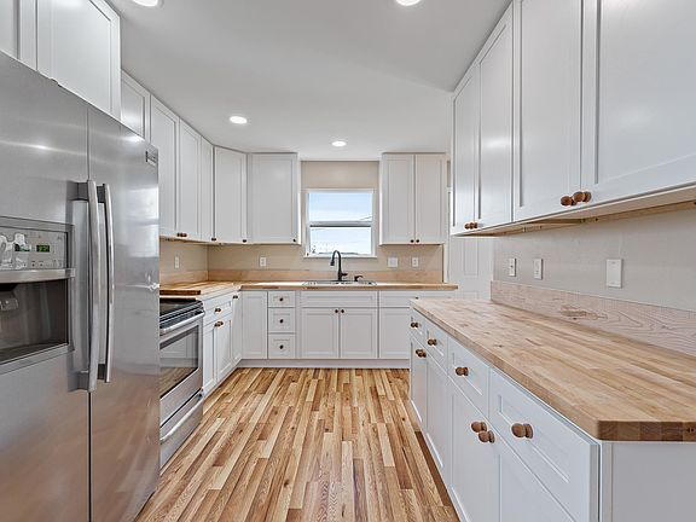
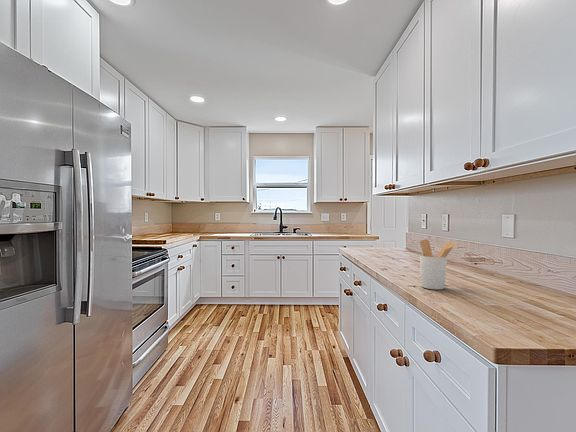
+ utensil holder (438, 263)
